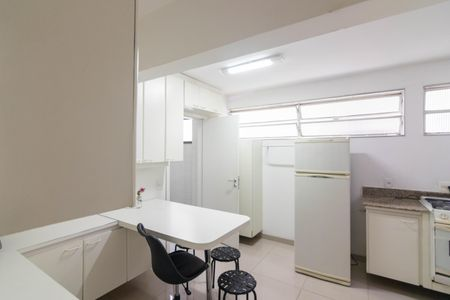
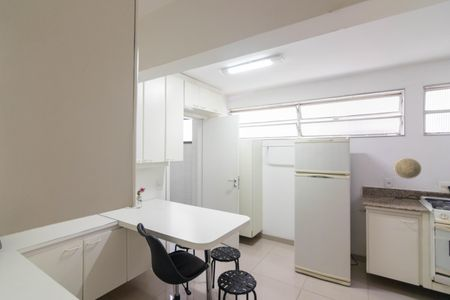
+ decorative plate (407, 168)
